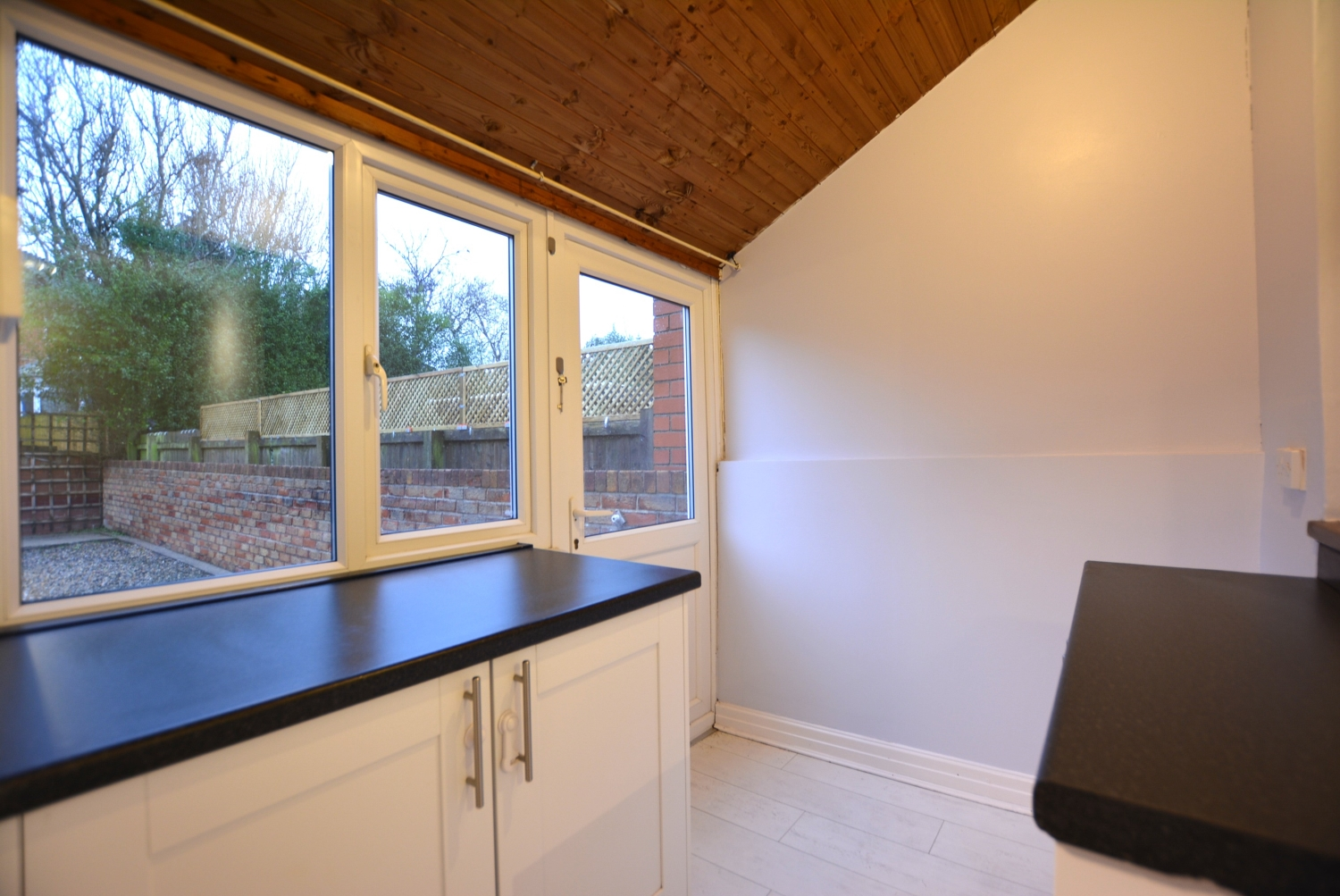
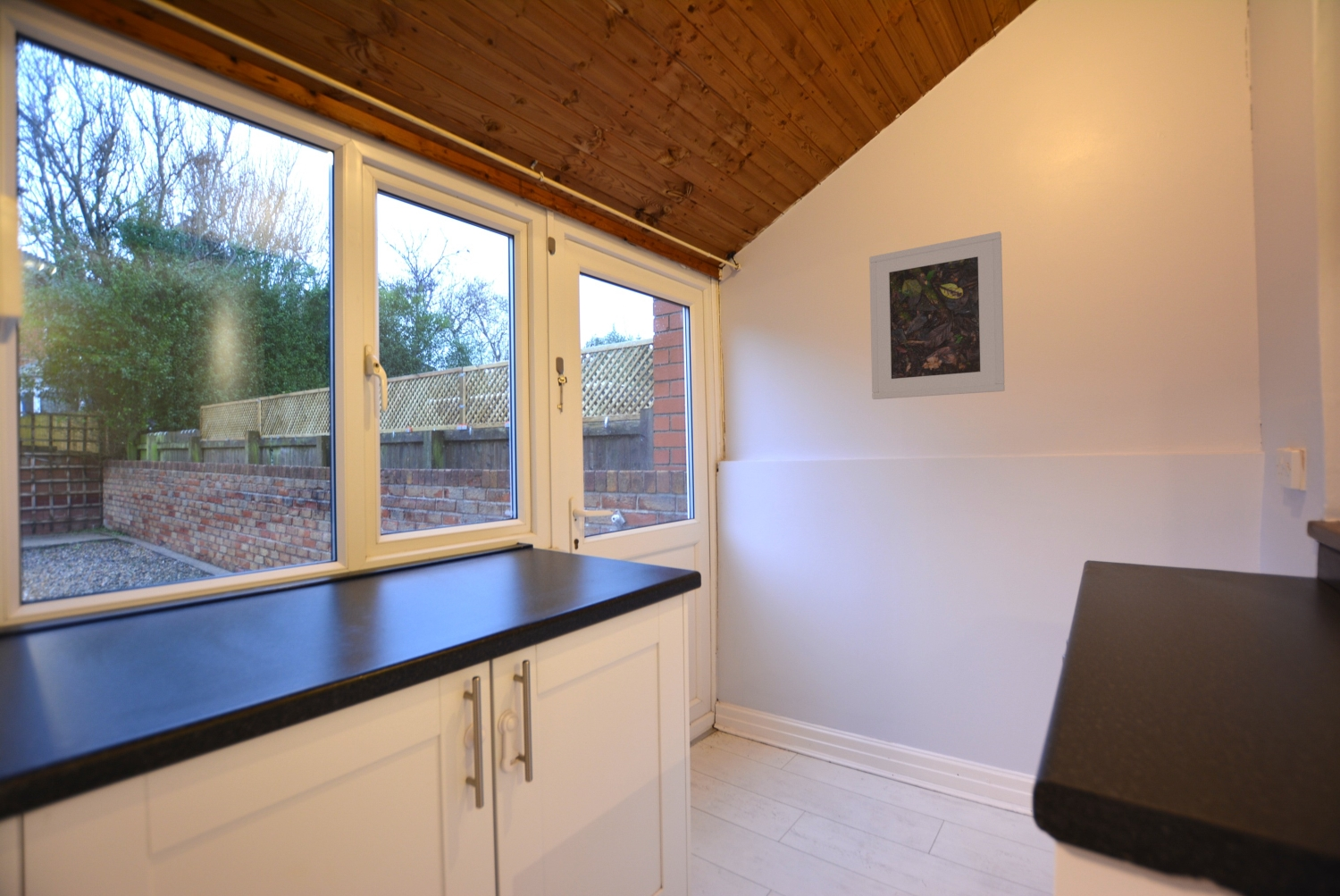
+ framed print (933, 320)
